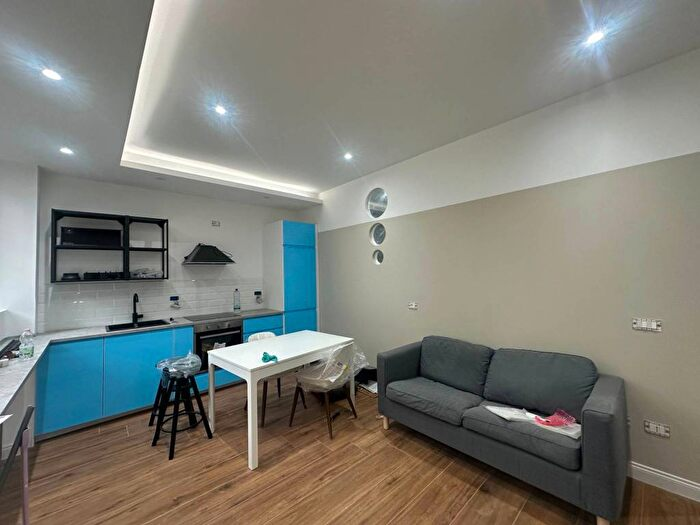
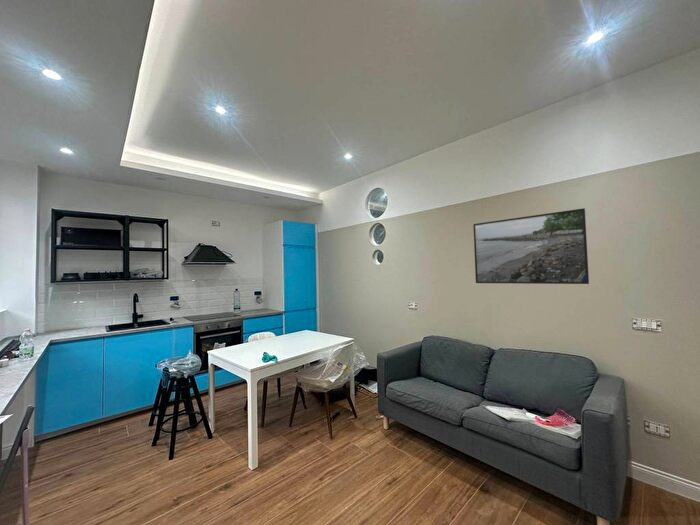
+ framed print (523, 250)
